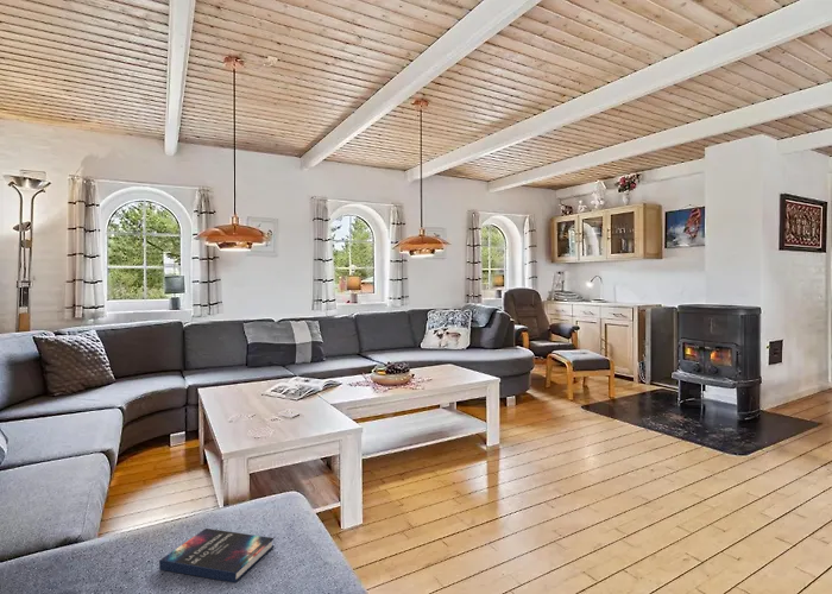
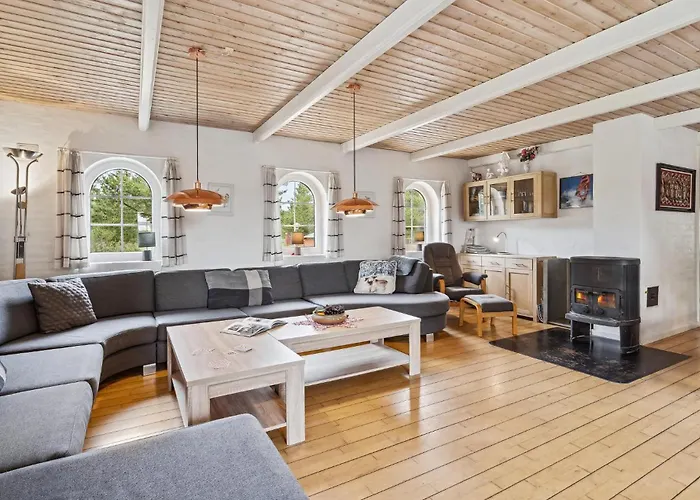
- hardback book (219, 552)
